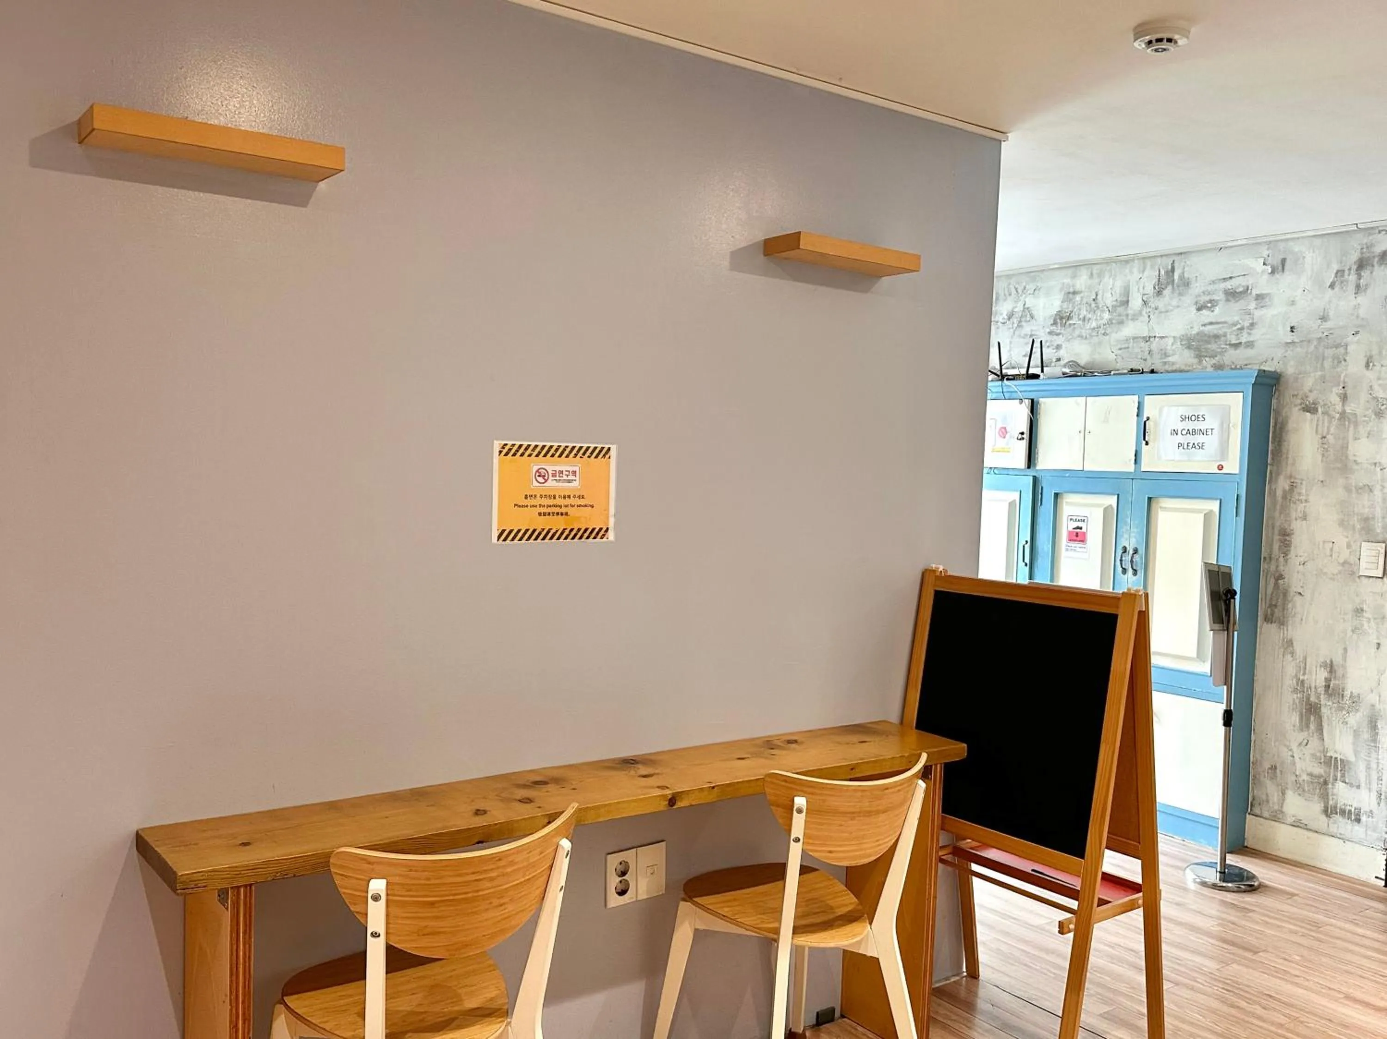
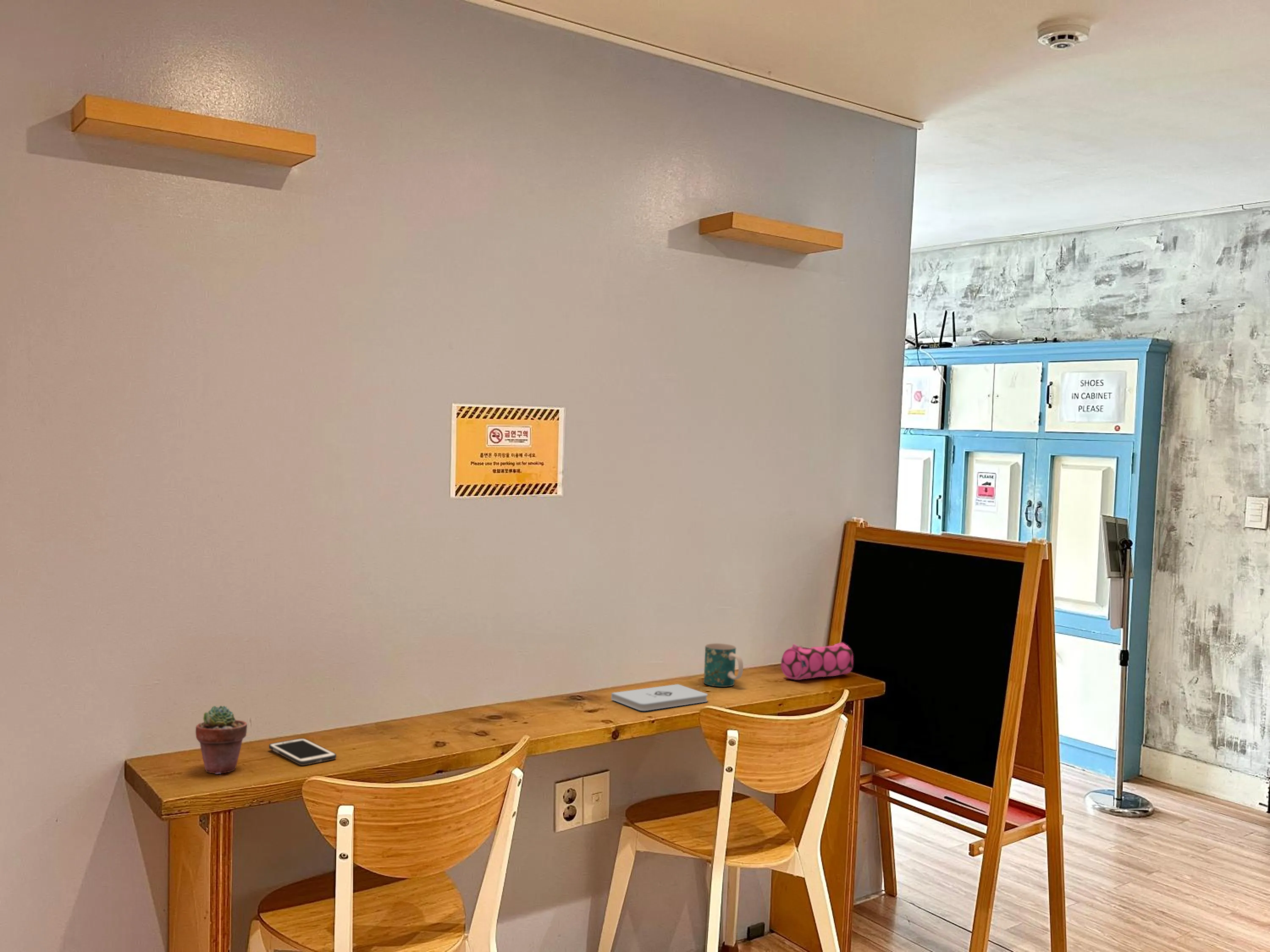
+ mug (725, 666)
+ cell phone (302, 751)
+ pencil case (819, 659)
+ notepad (660, 697)
+ potted succulent (221, 737)
